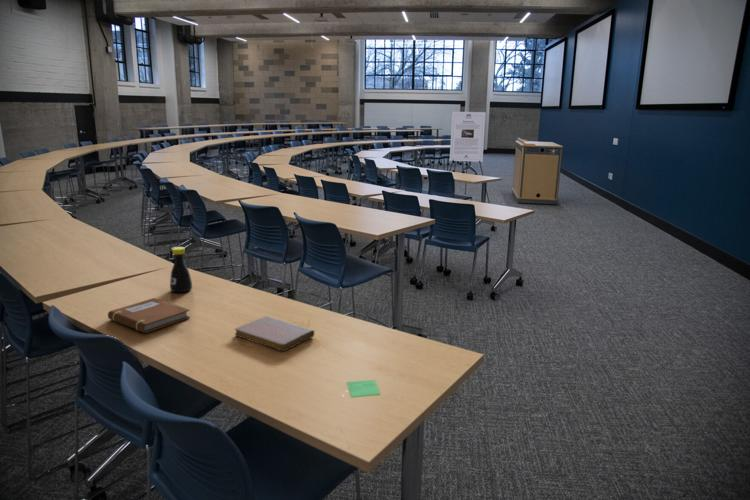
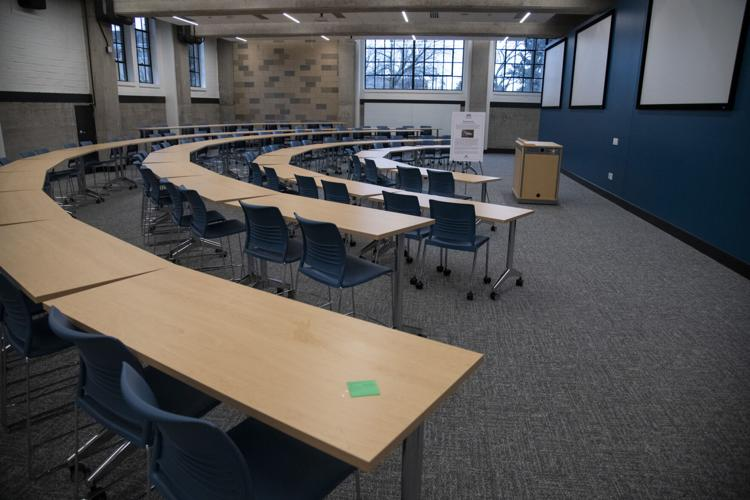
- bottle (179, 269)
- notebook (148, 314)
- notebook (274, 332)
